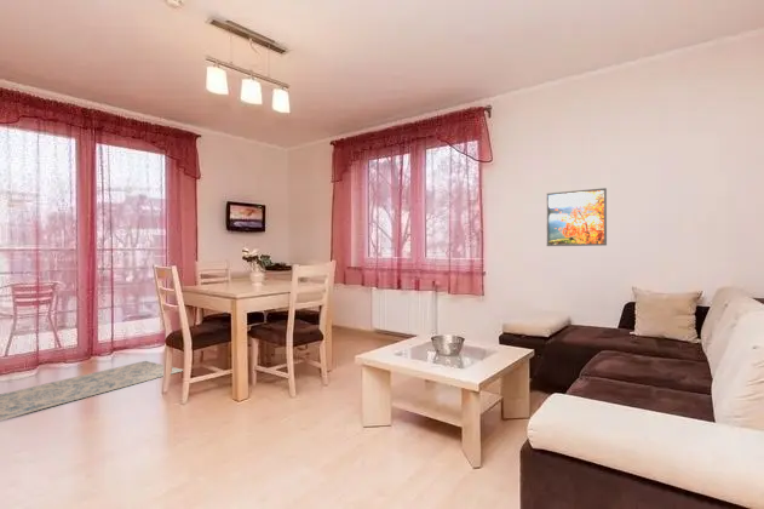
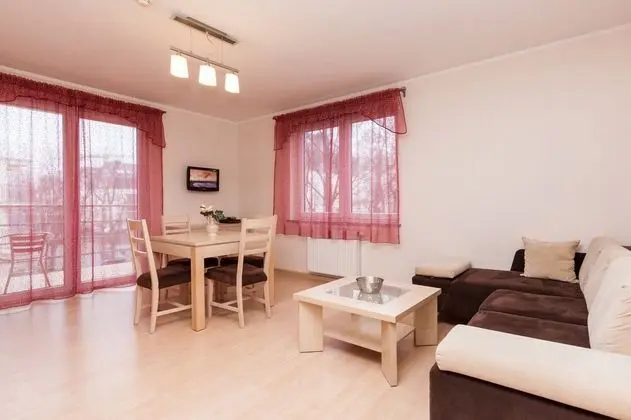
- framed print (575, 218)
- rug (87, 384)
